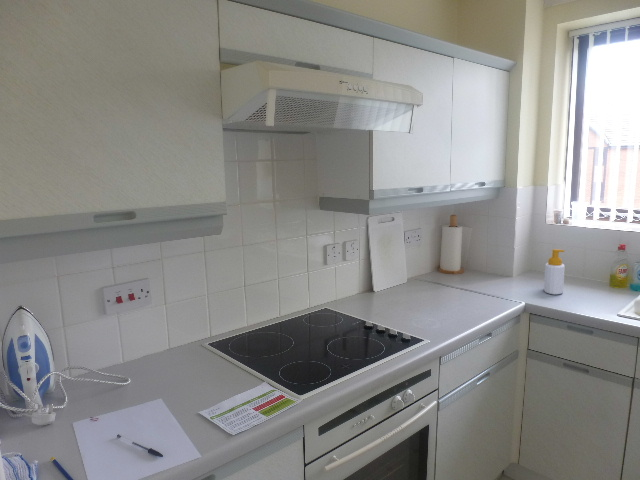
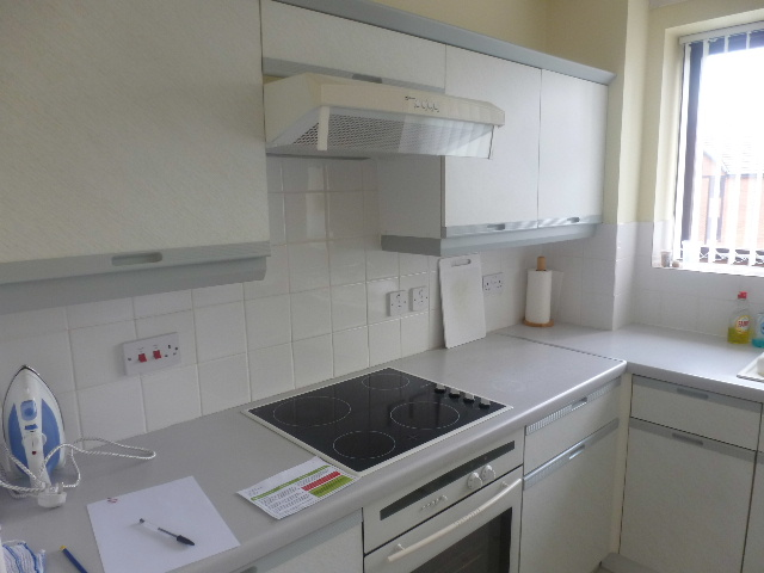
- soap bottle (554, 270)
